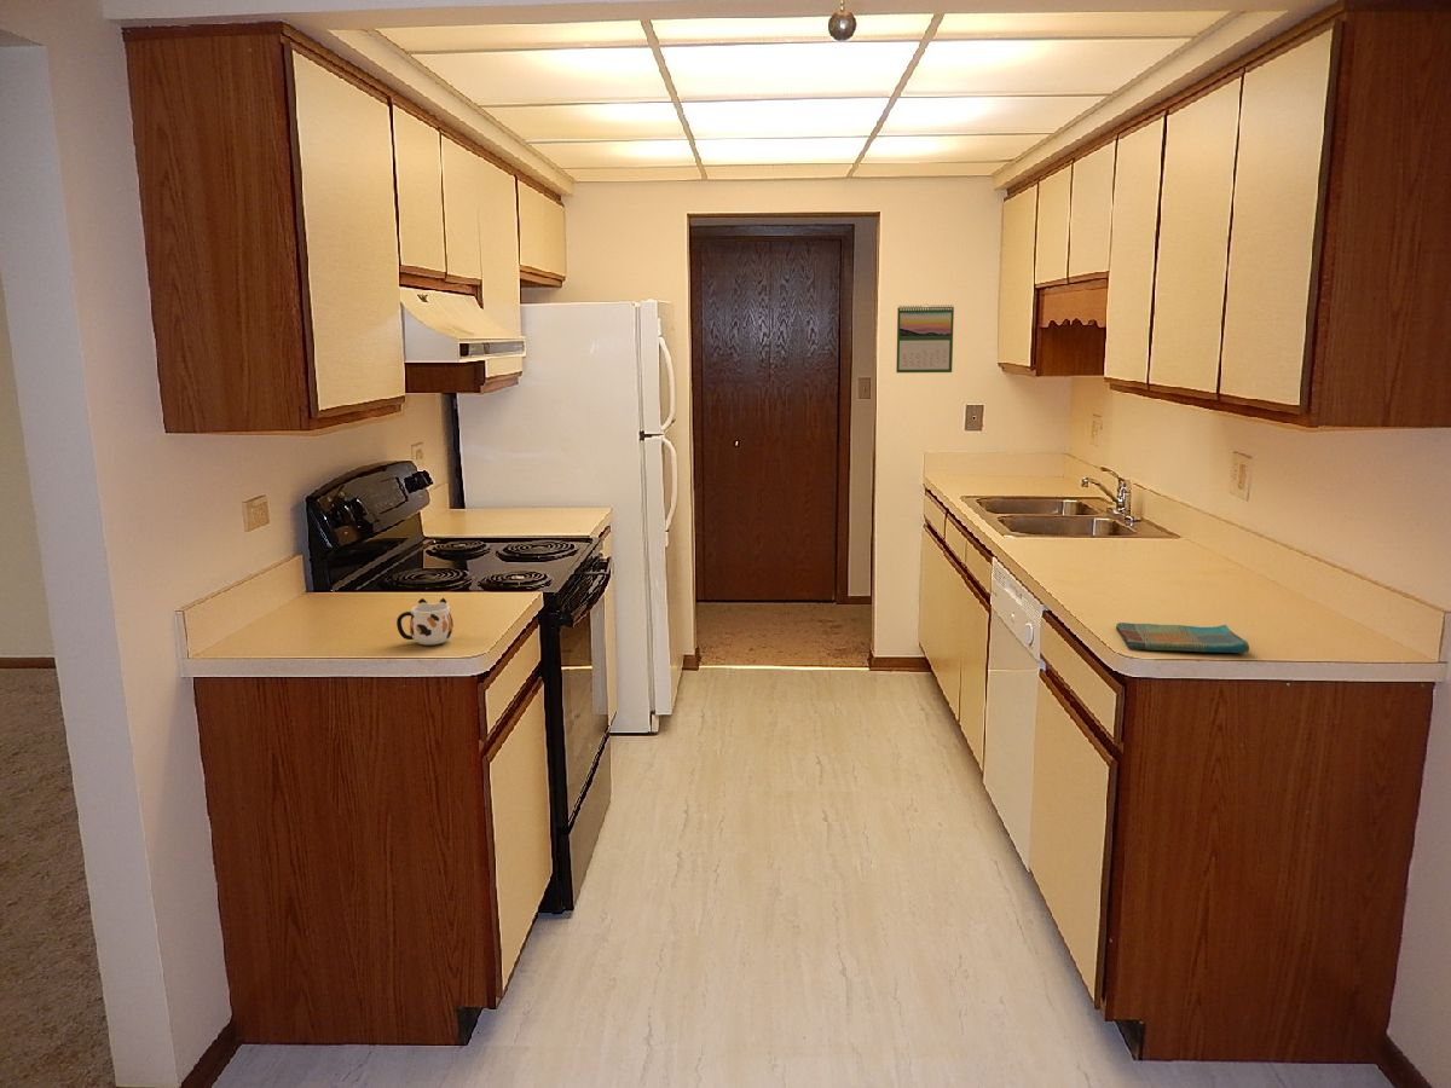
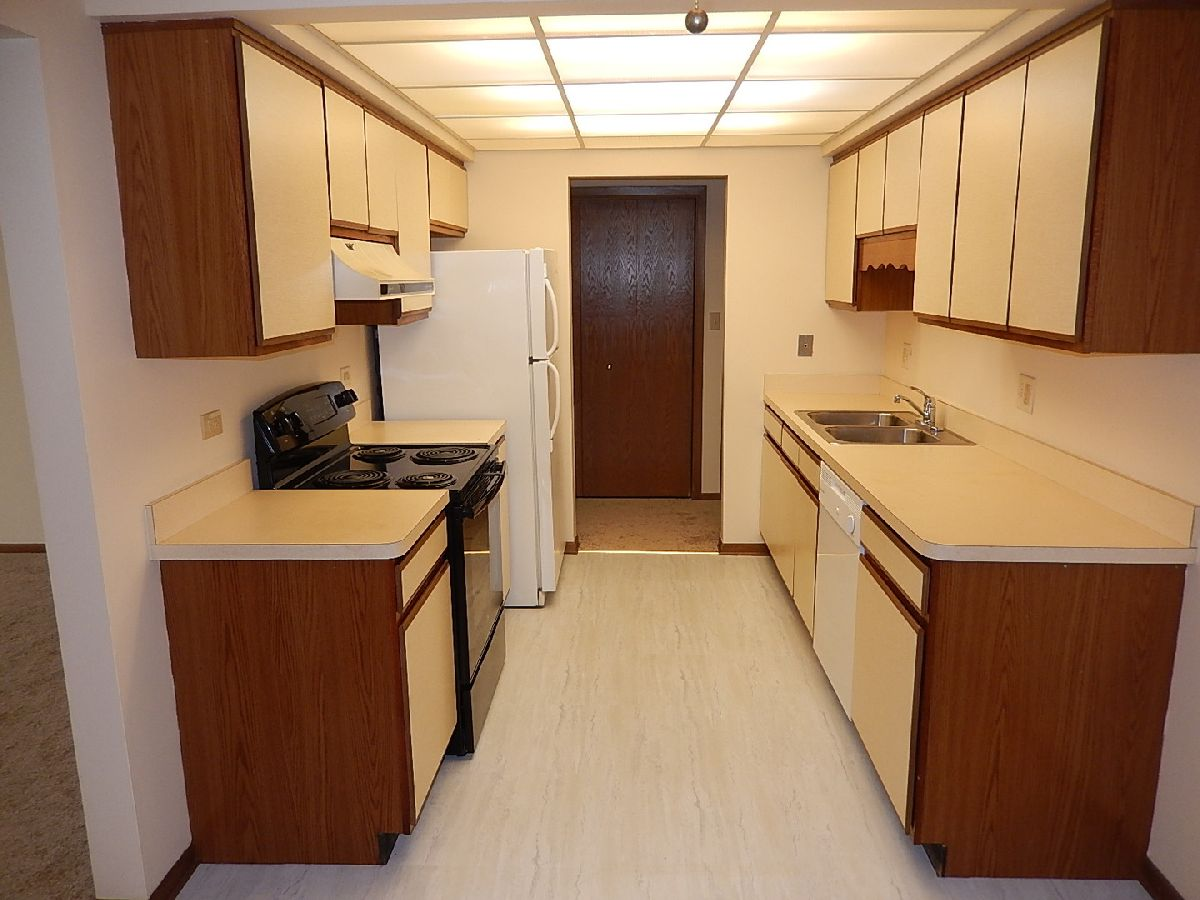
- dish towel (1179, 636)
- mug (424, 621)
- calendar (924, 338)
